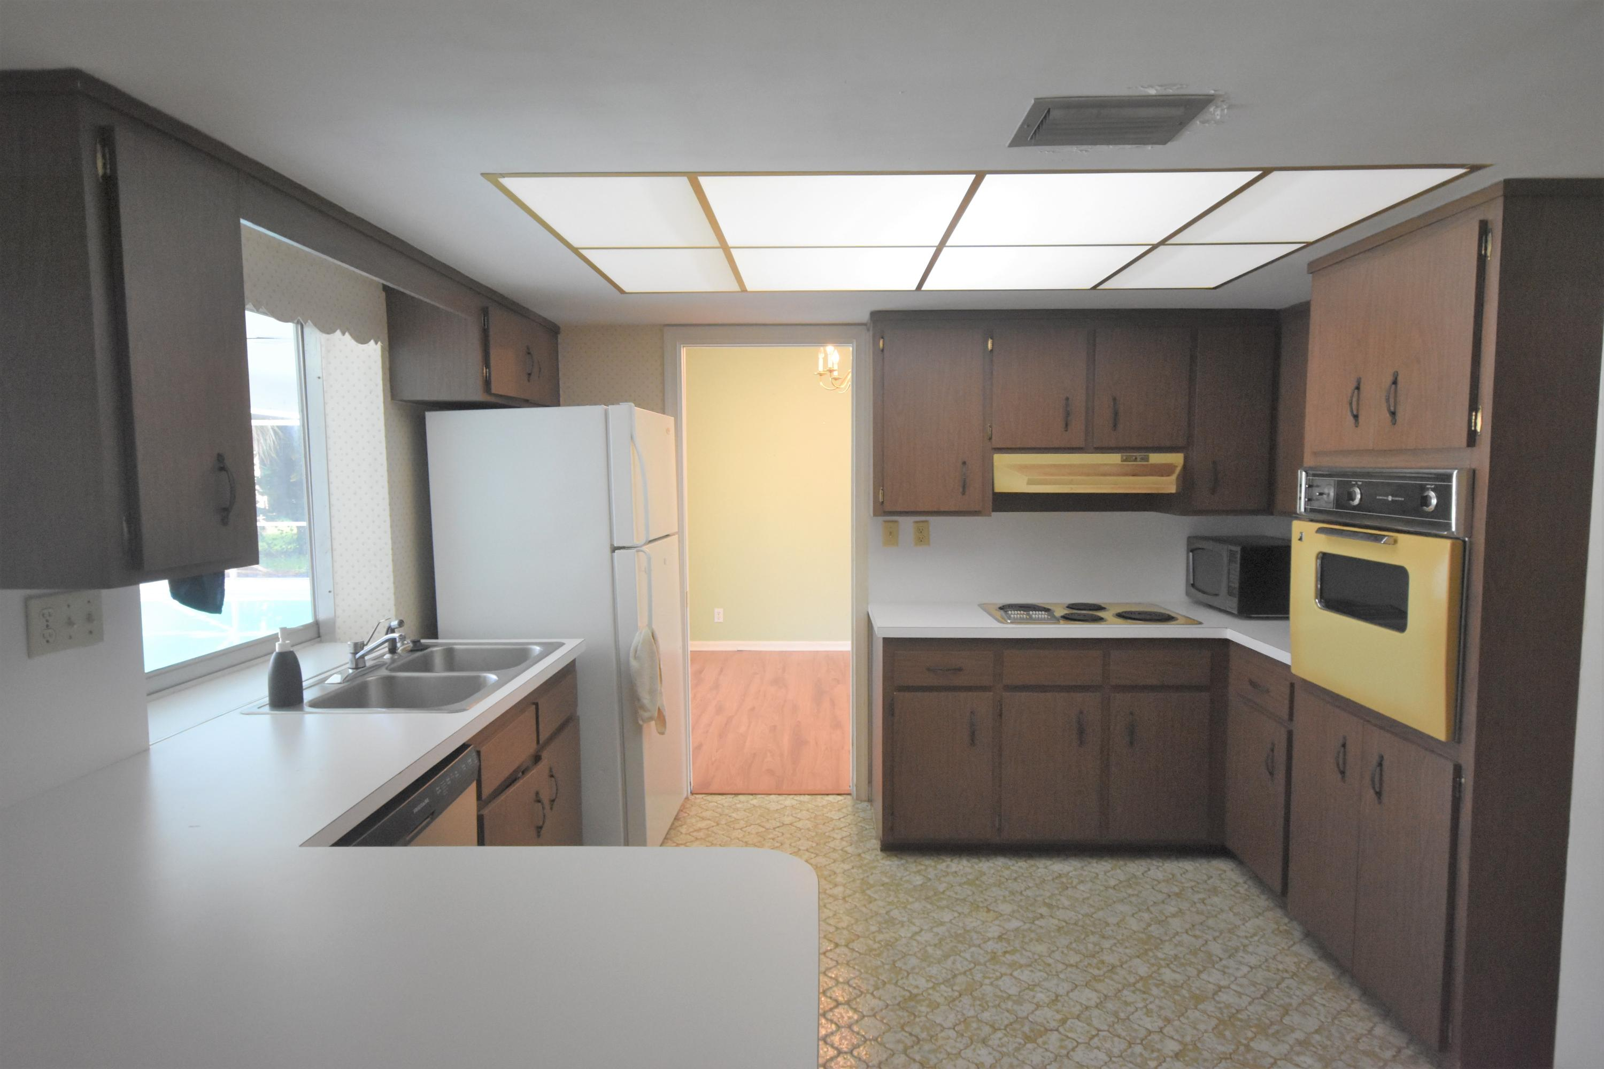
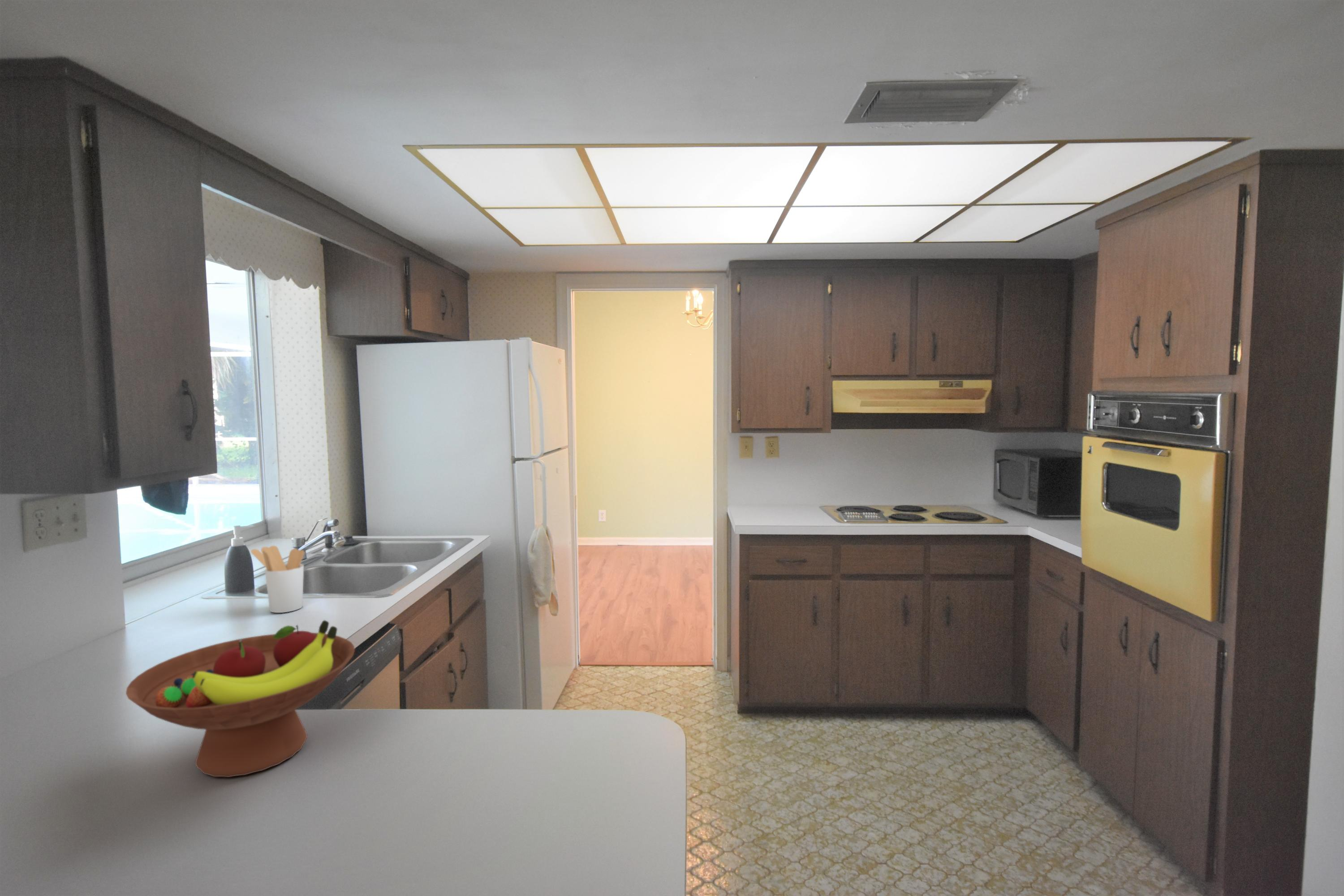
+ fruit bowl (250, 692)
+ utensil holder (279, 577)
